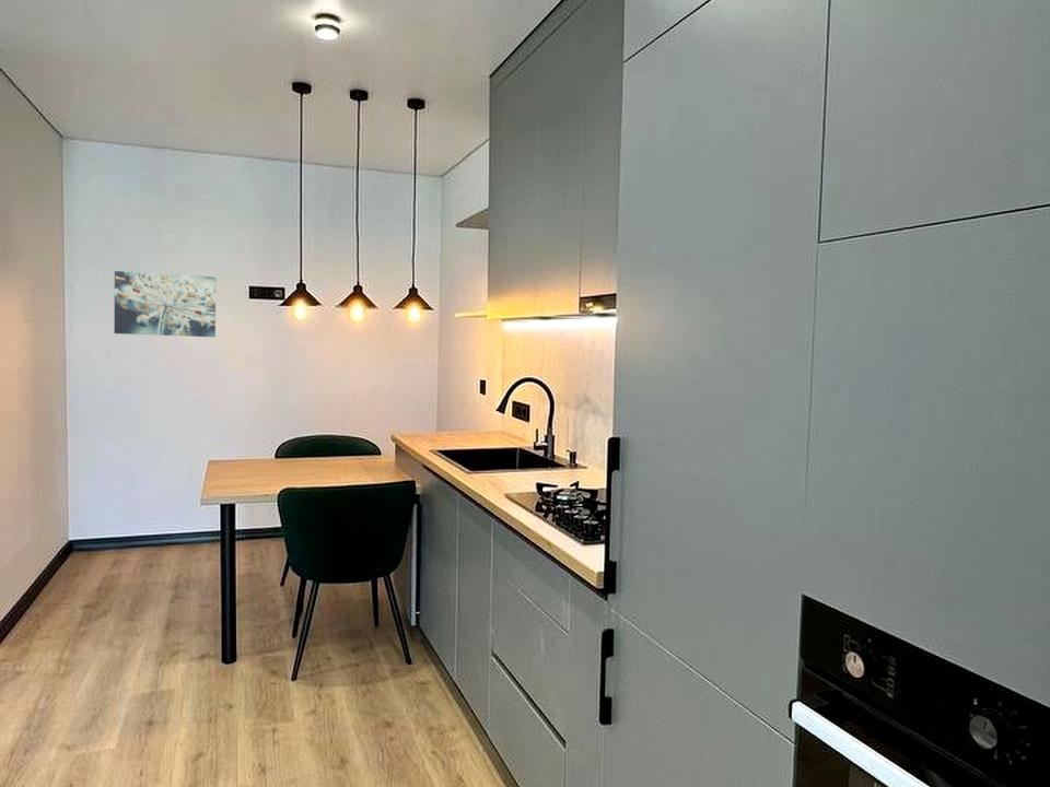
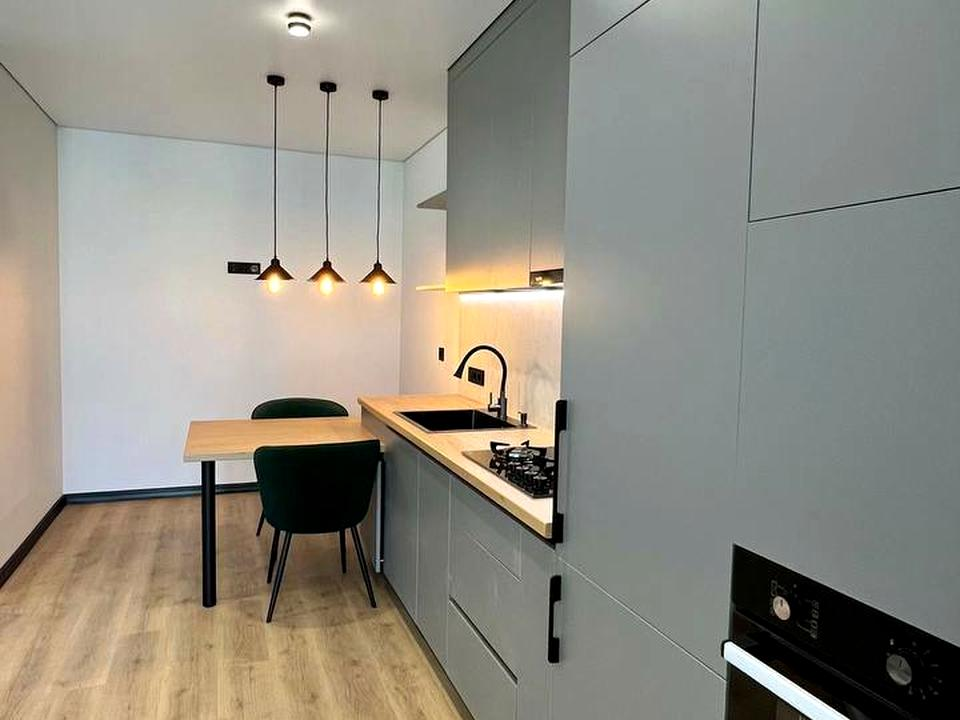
- wall art (166, 304)
